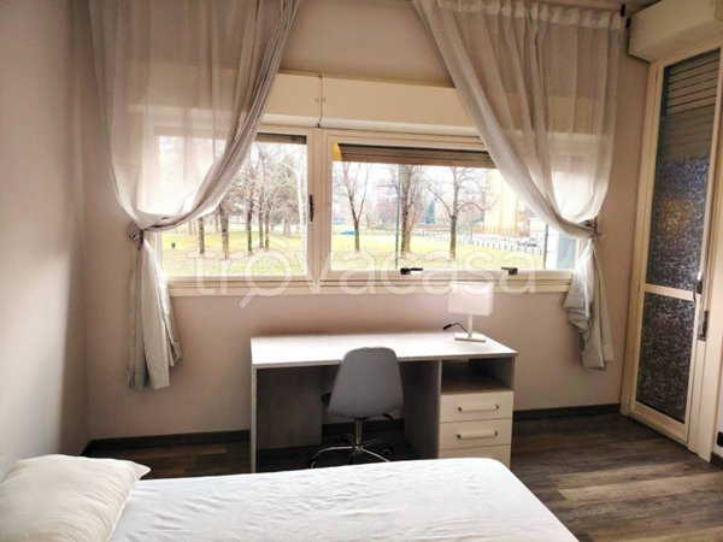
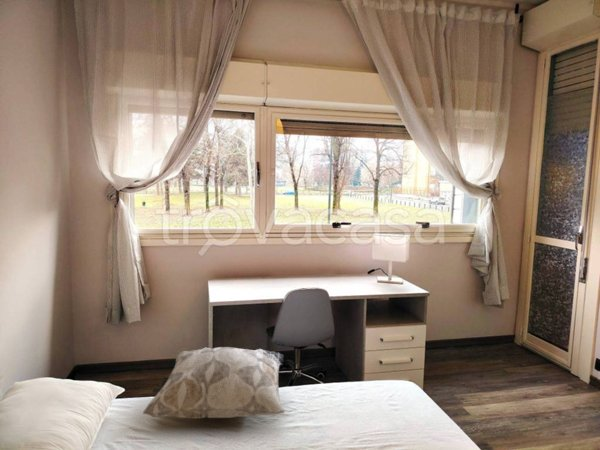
+ decorative pillow (223, 379)
